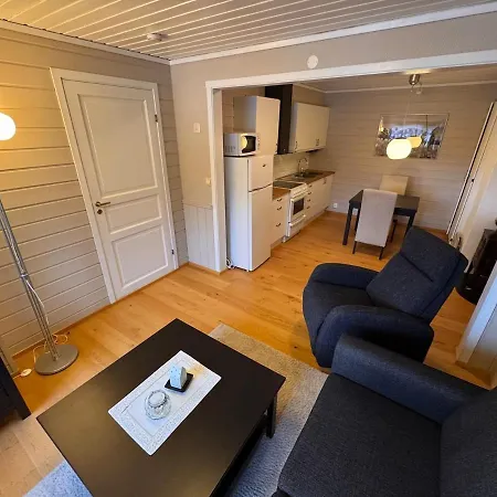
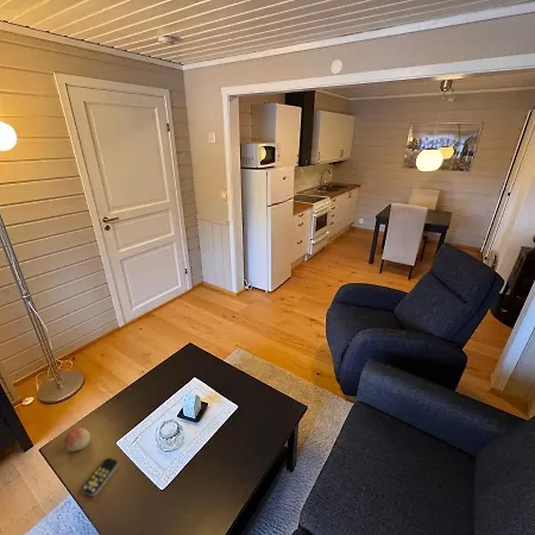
+ remote control (101, 476)
+ fruit (77, 439)
